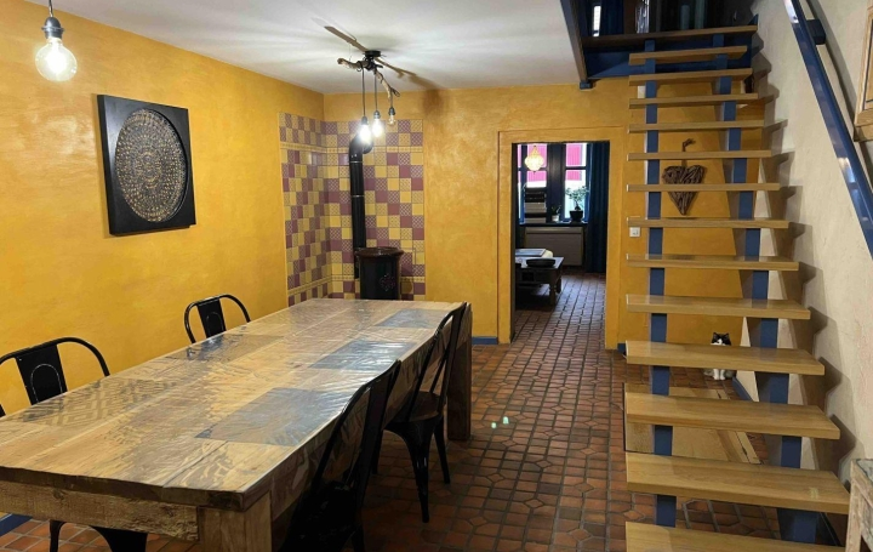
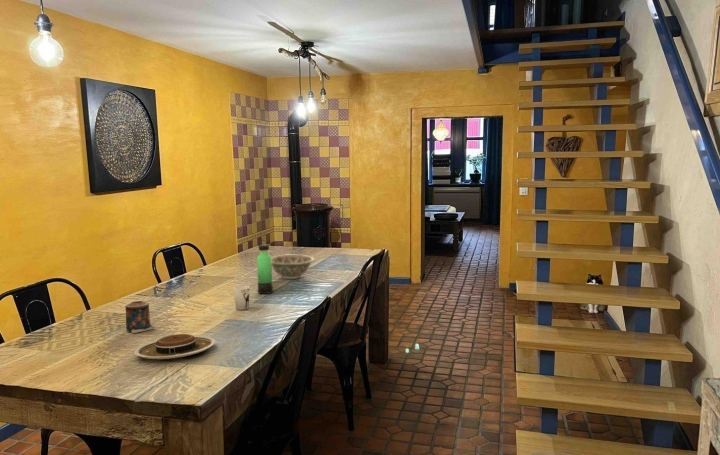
+ plate (175, 344)
+ decorative bowl (291, 267)
+ cup (242, 297)
+ thermos bottle (264, 266)
+ candle (140, 315)
